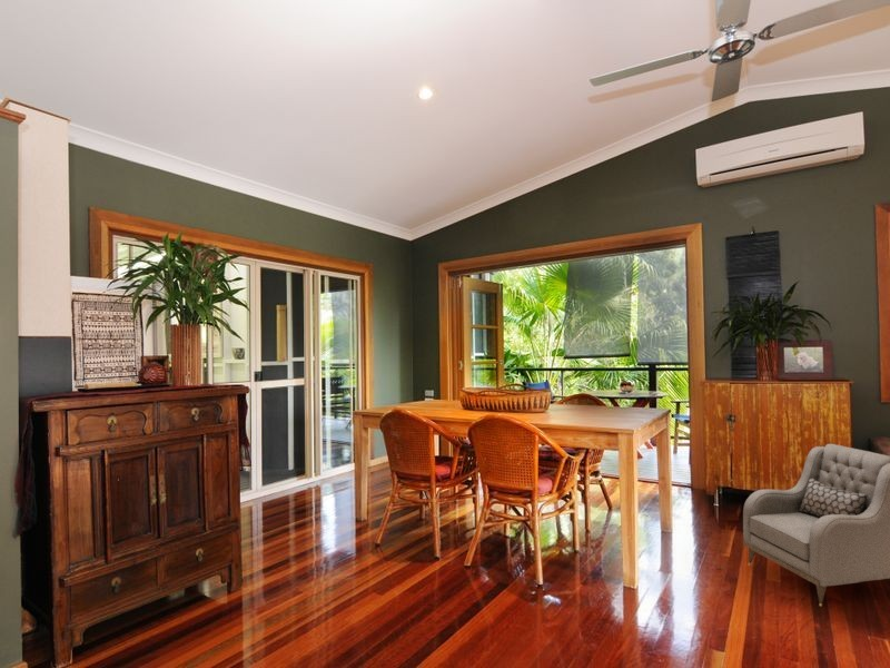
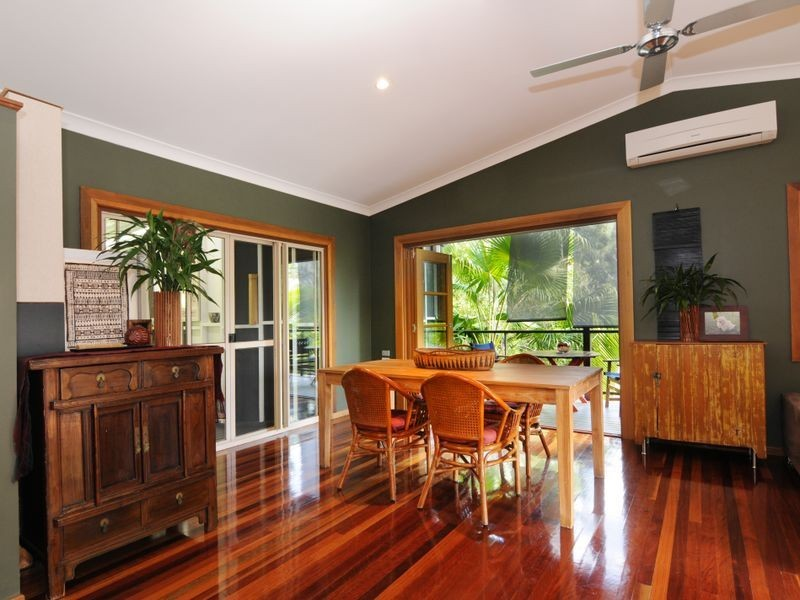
- armchair (819, 493)
